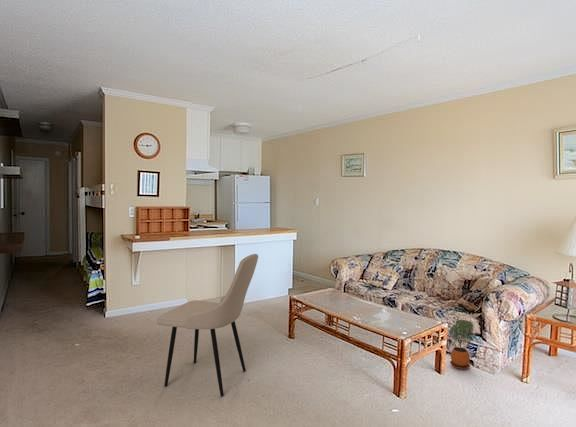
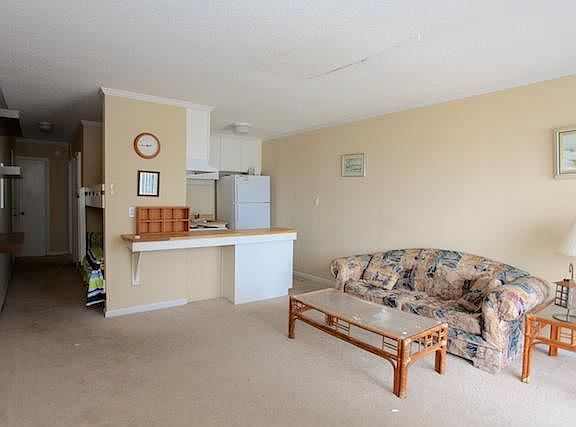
- potted plant (460, 343)
- dining chair (212, 315)
